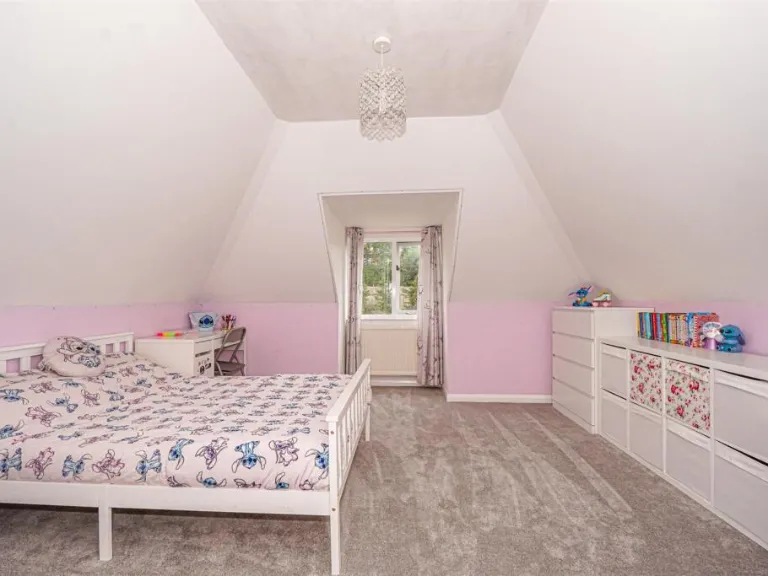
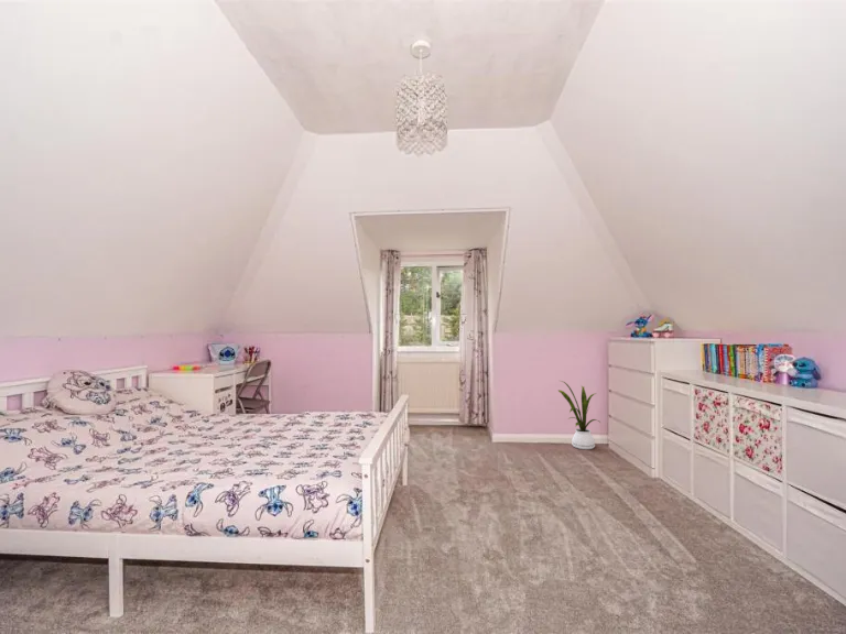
+ house plant (579, 413)
